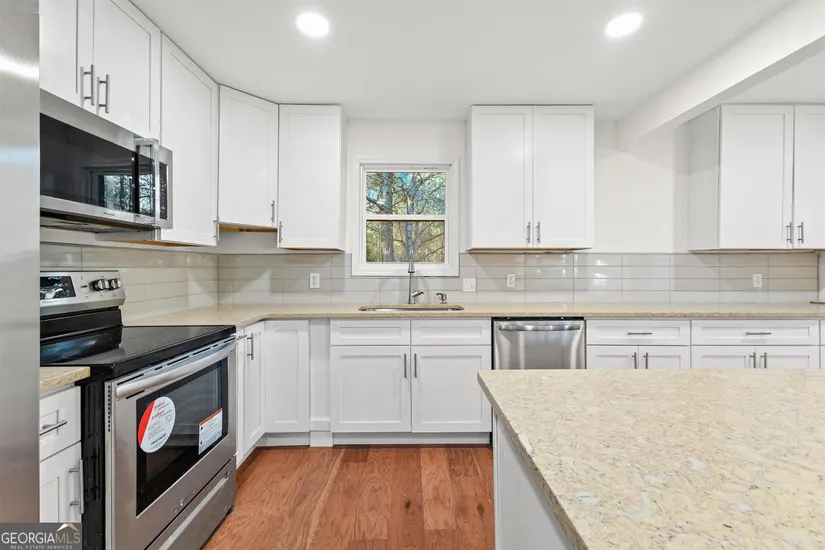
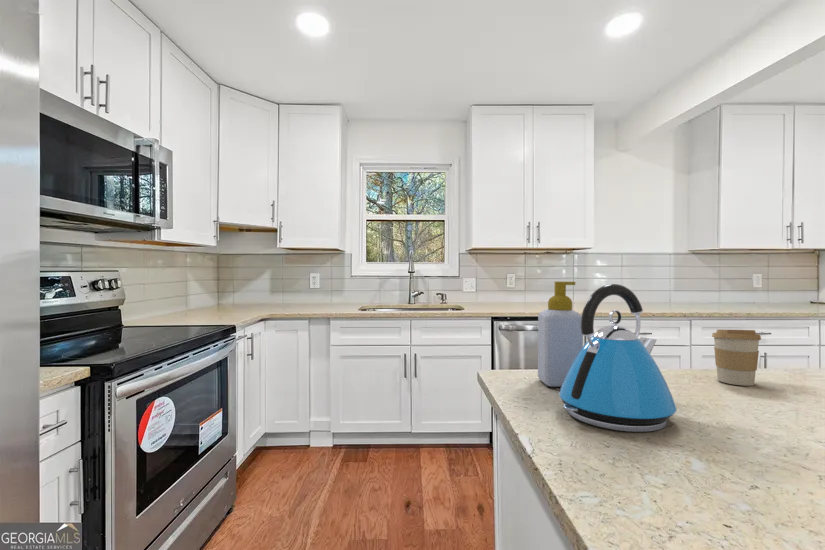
+ coffee cup (735, 354)
+ kettle (612, 349)
+ soap bottle (559, 332)
